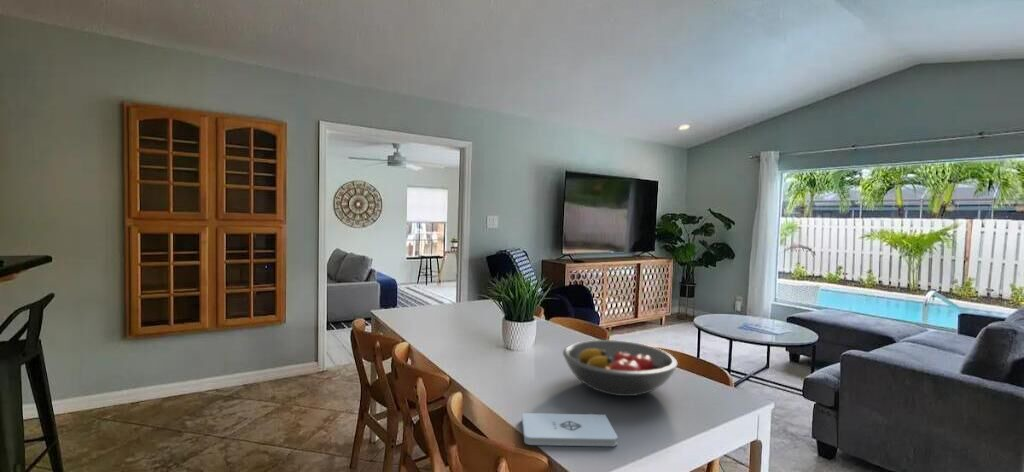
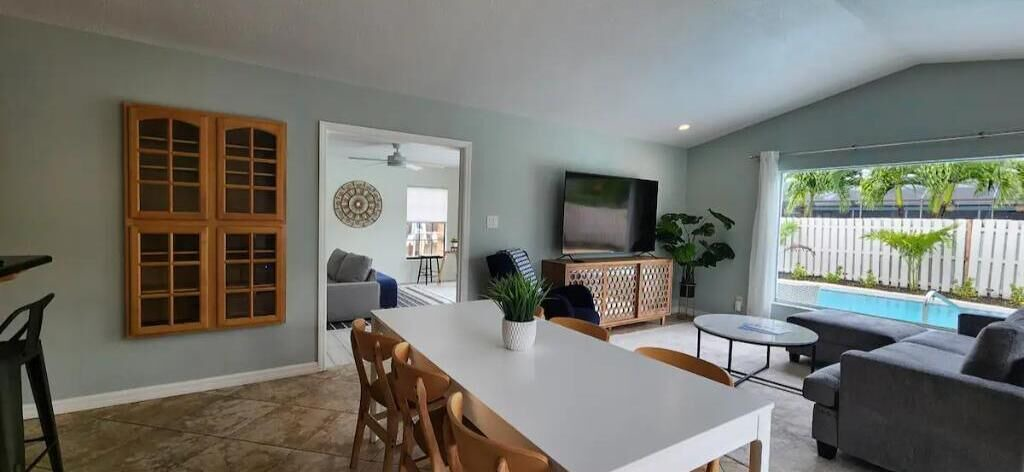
- notepad (567, 428)
- fruit bowl (618, 366)
